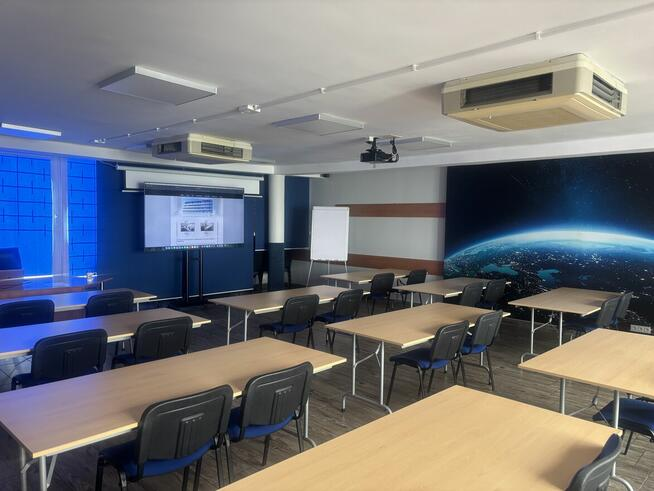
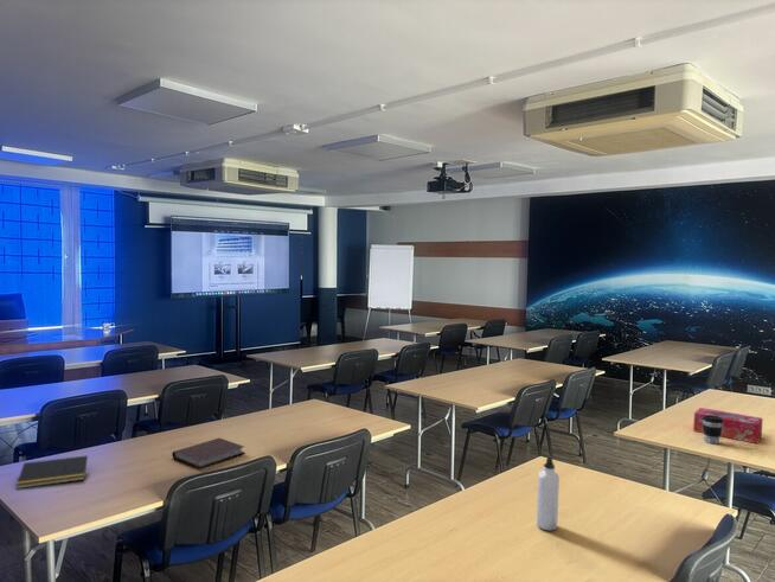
+ tissue box (726, 424)
+ notebook (209, 452)
+ water bottle (547, 491)
+ coffee cup (712, 429)
+ notepad (53, 471)
